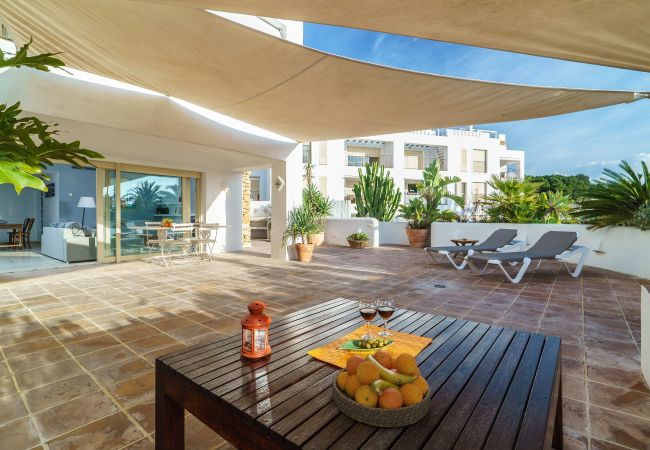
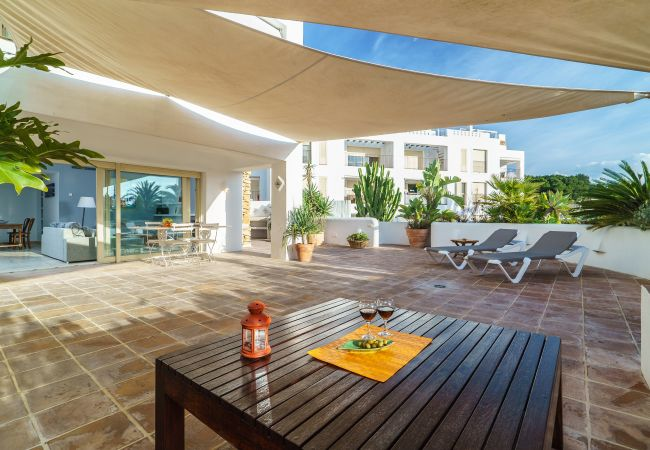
- fruit bowl (380, 376)
